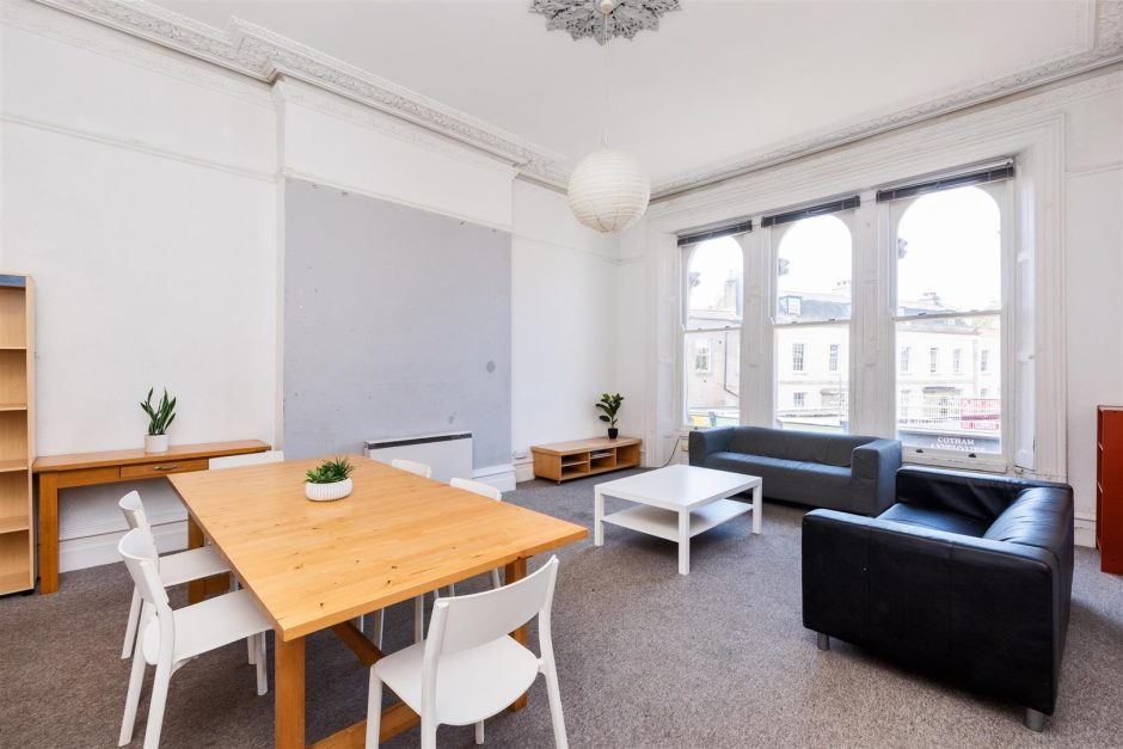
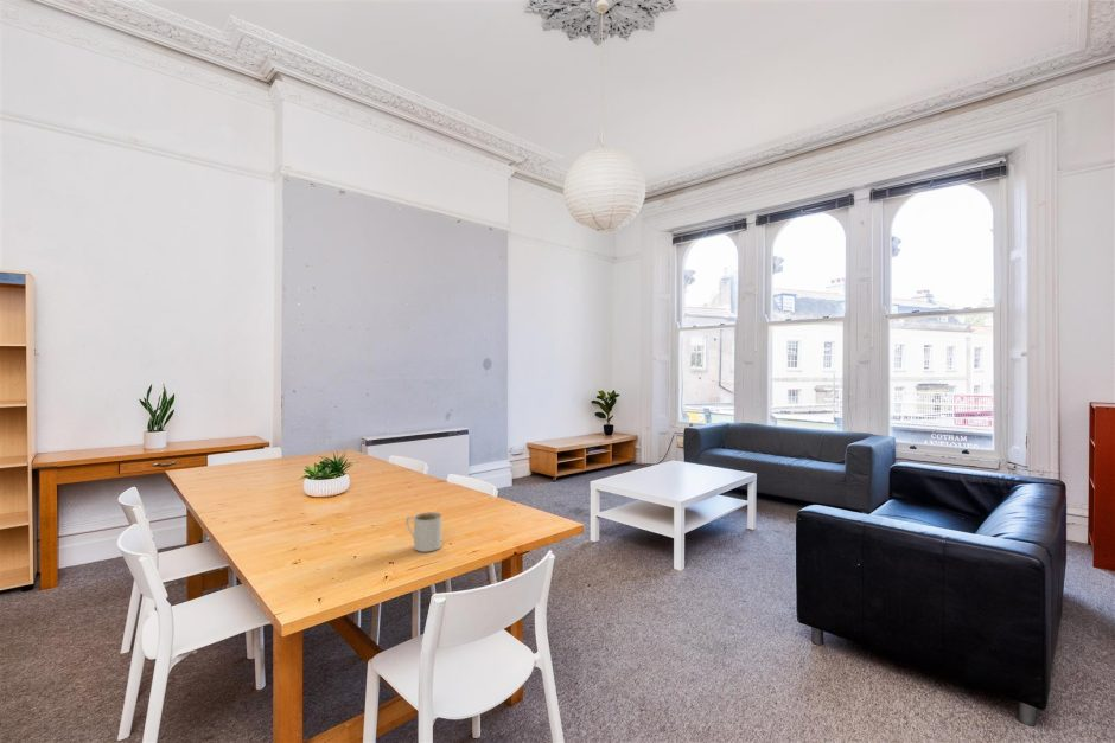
+ mug (422, 531)
